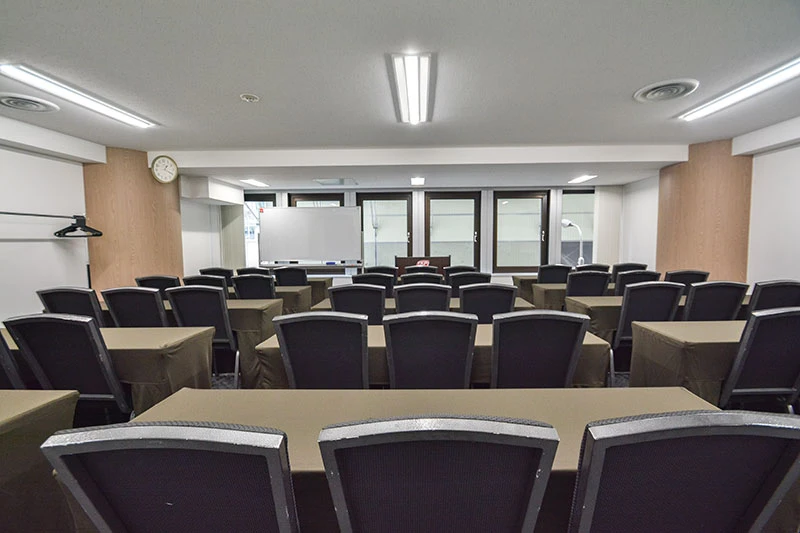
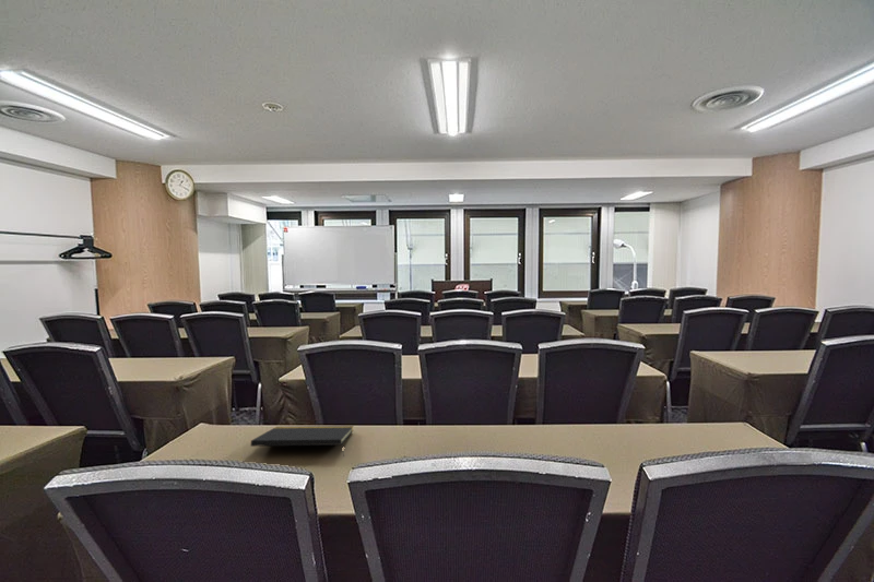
+ notepad (306, 435)
